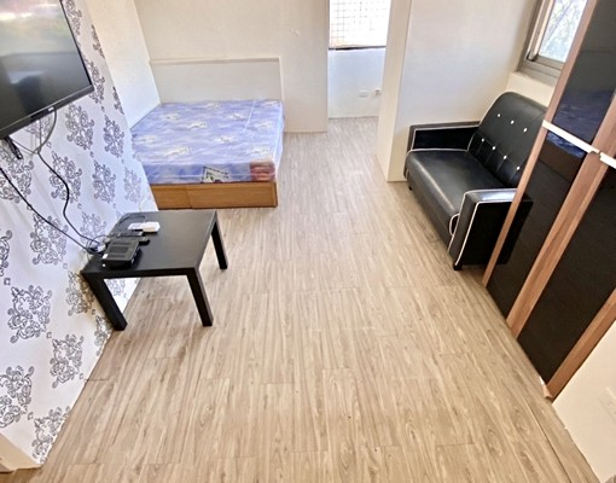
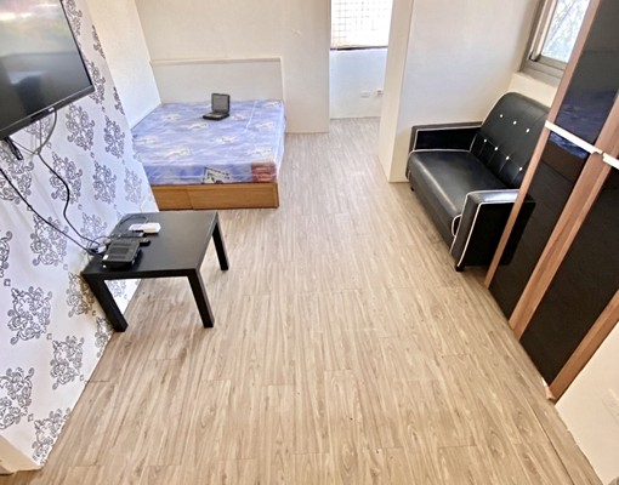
+ laptop (216, 105)
